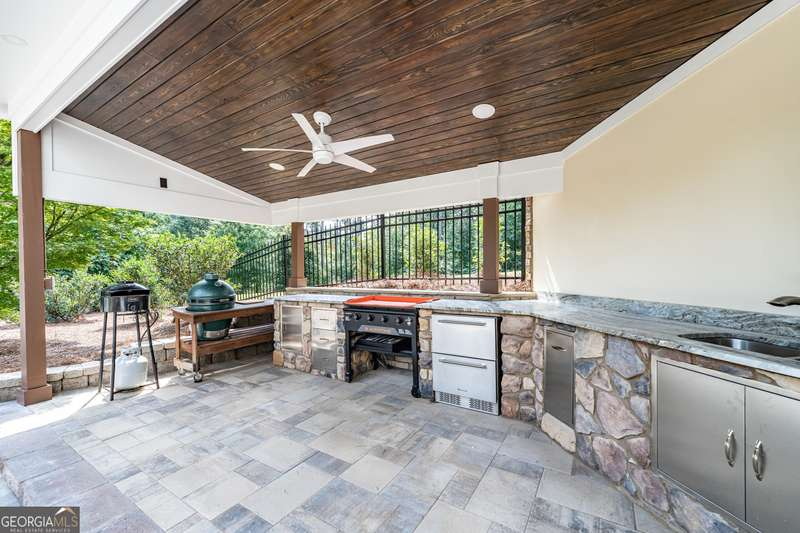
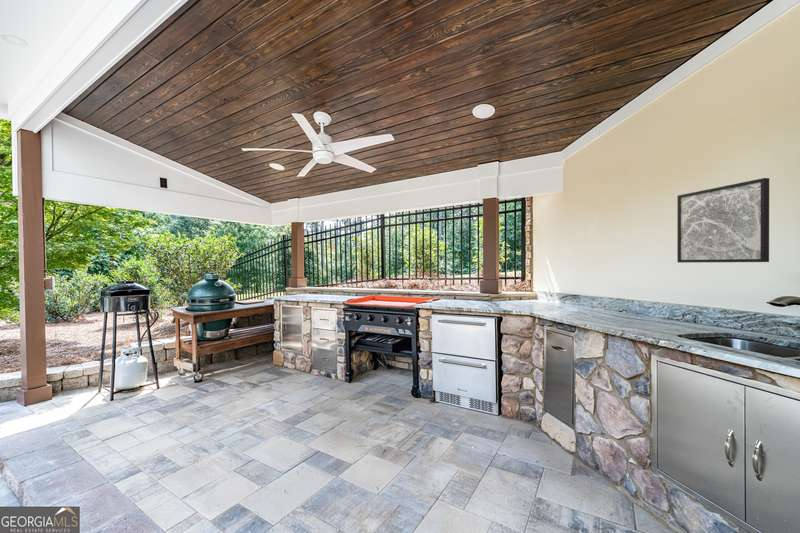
+ wall art (718, 225)
